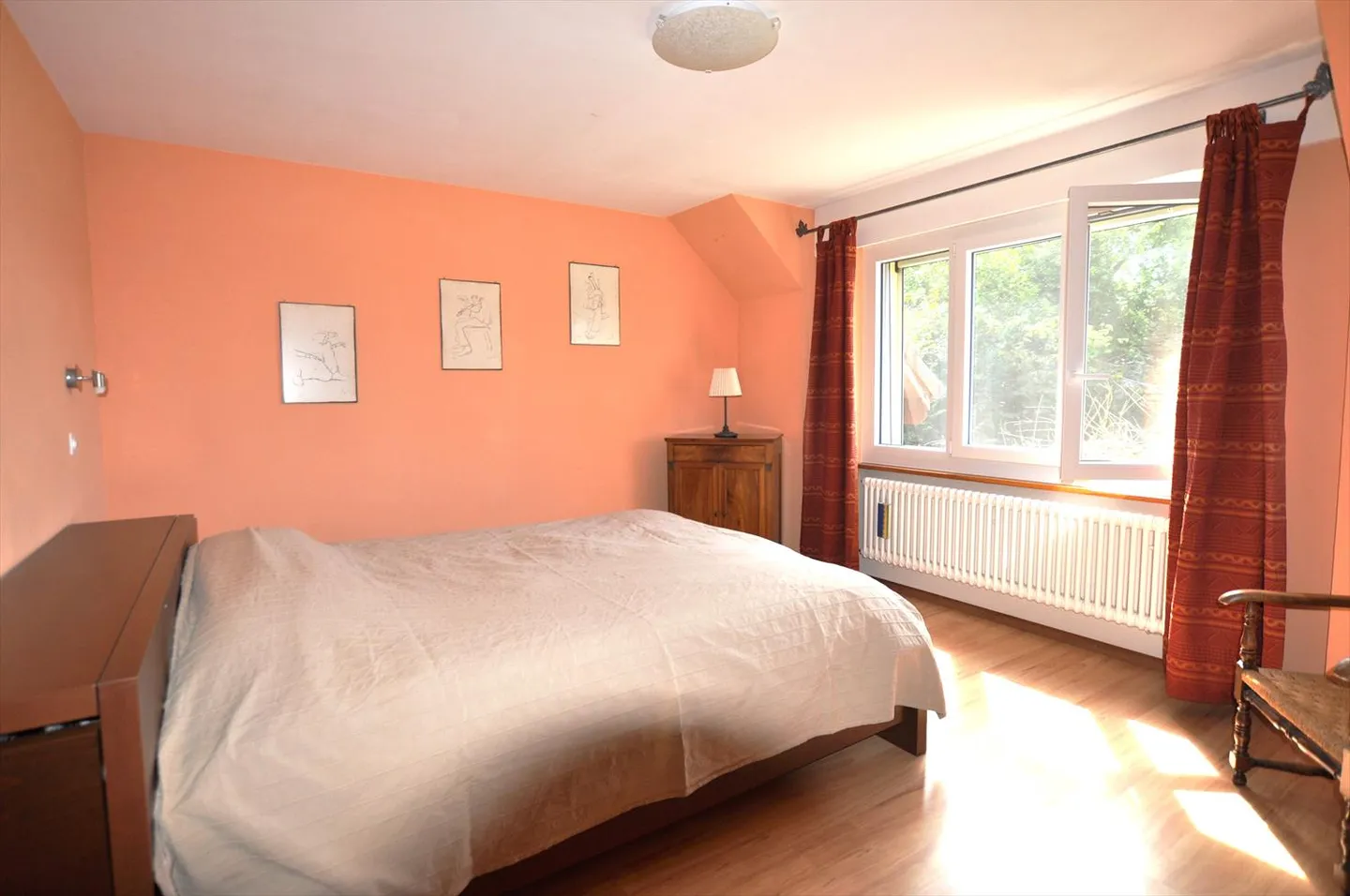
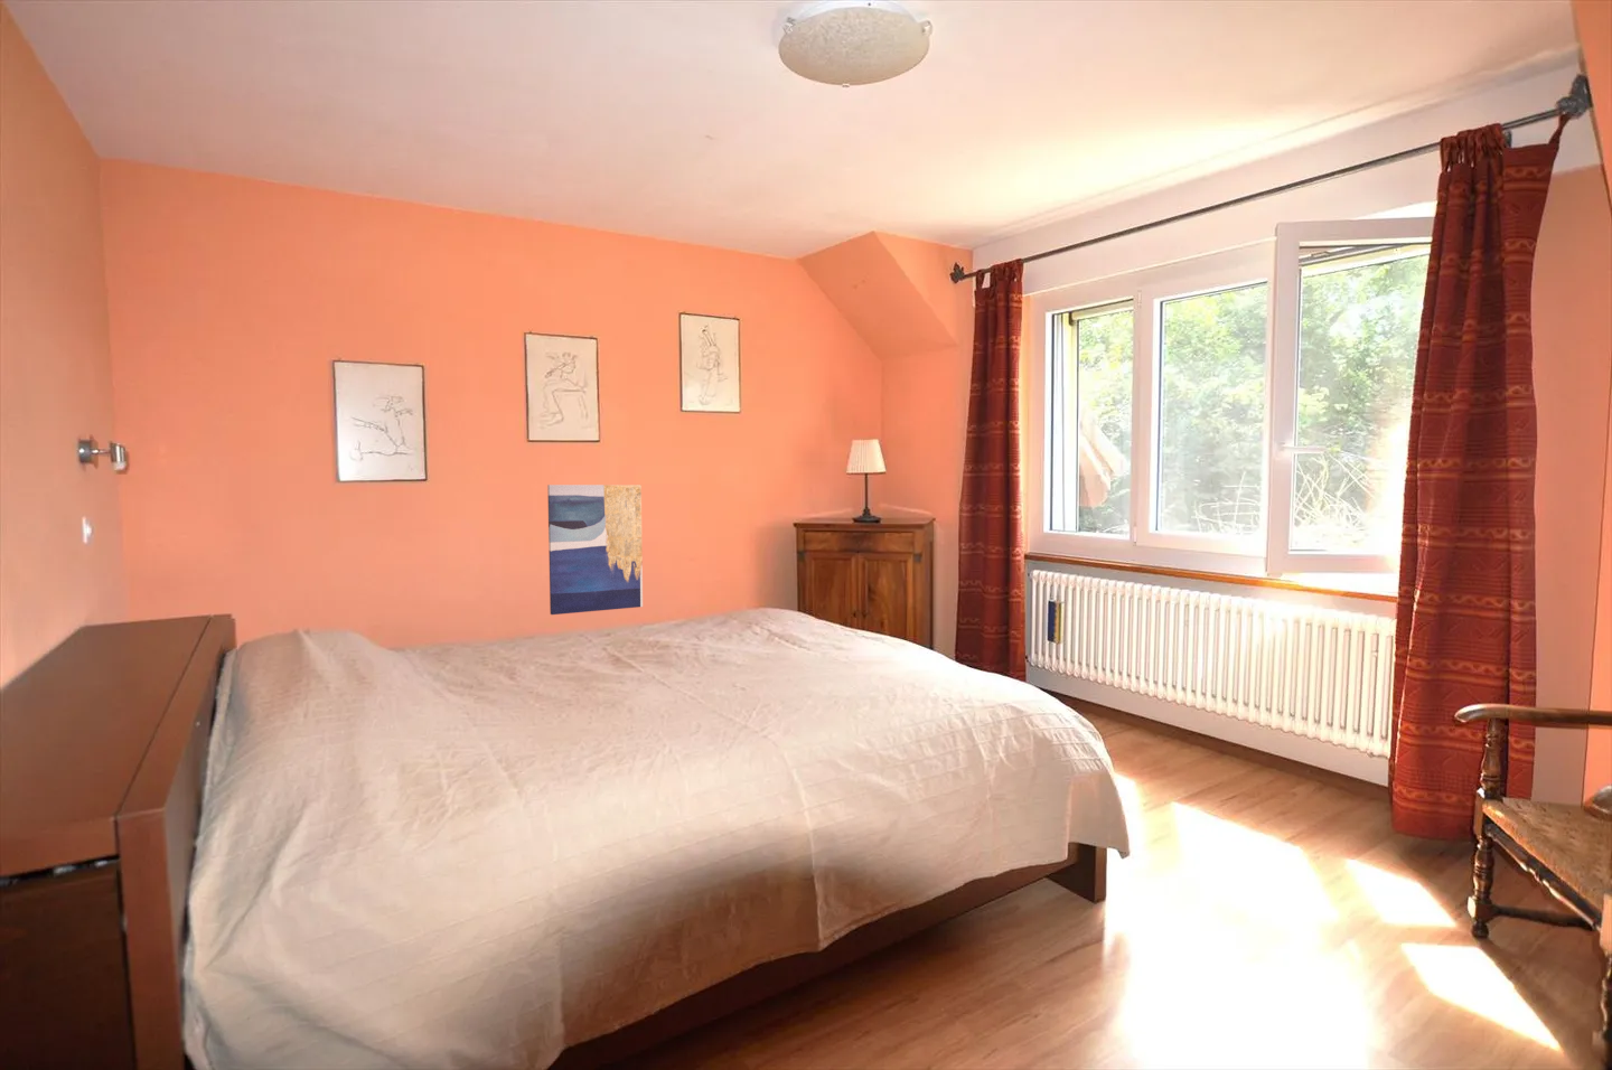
+ wall art (597, 547)
